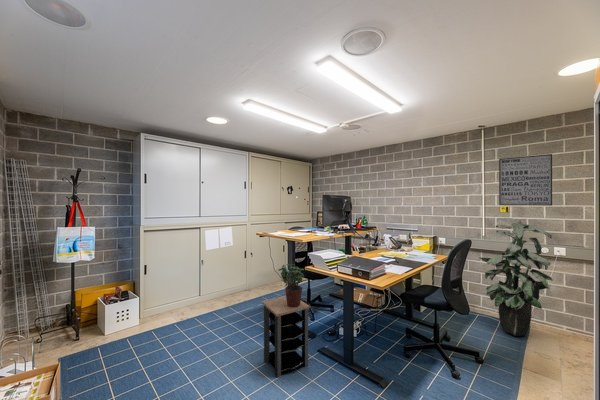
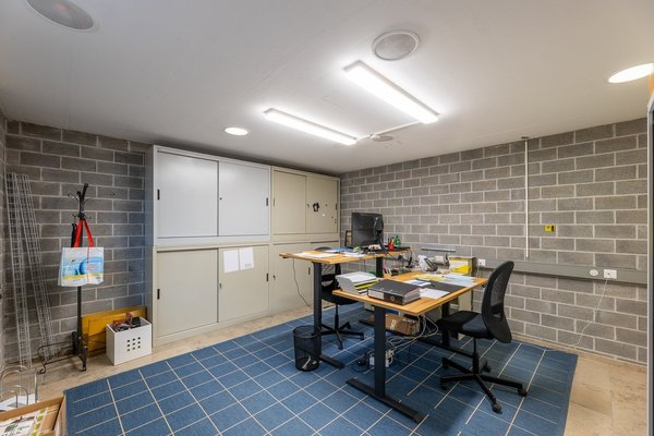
- potted plant (292, 283)
- indoor plant (513, 273)
- wall art (524, 180)
- side table (285, 333)
